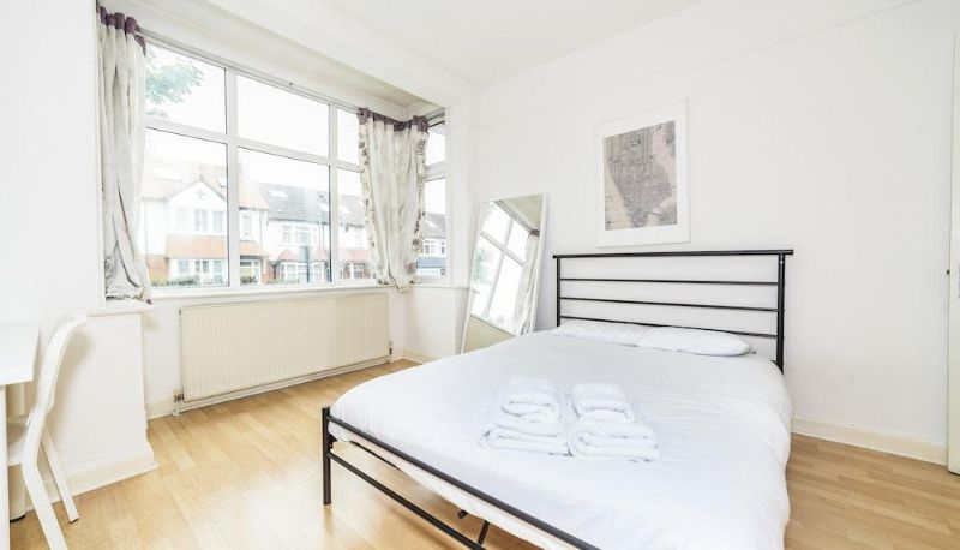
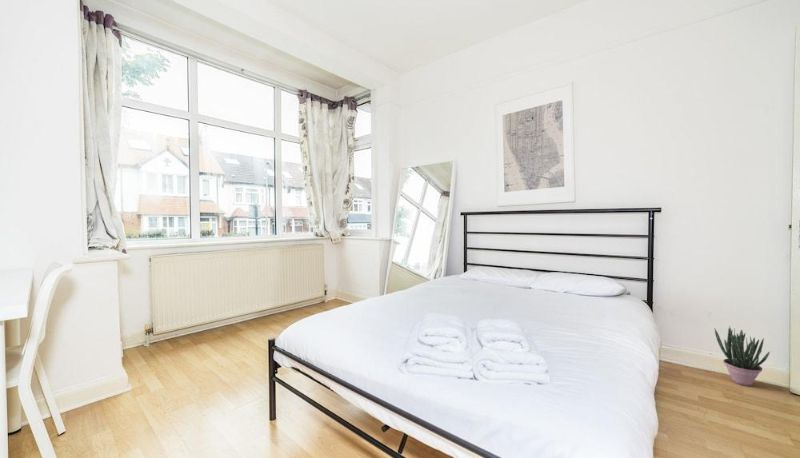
+ potted plant (740, 355)
